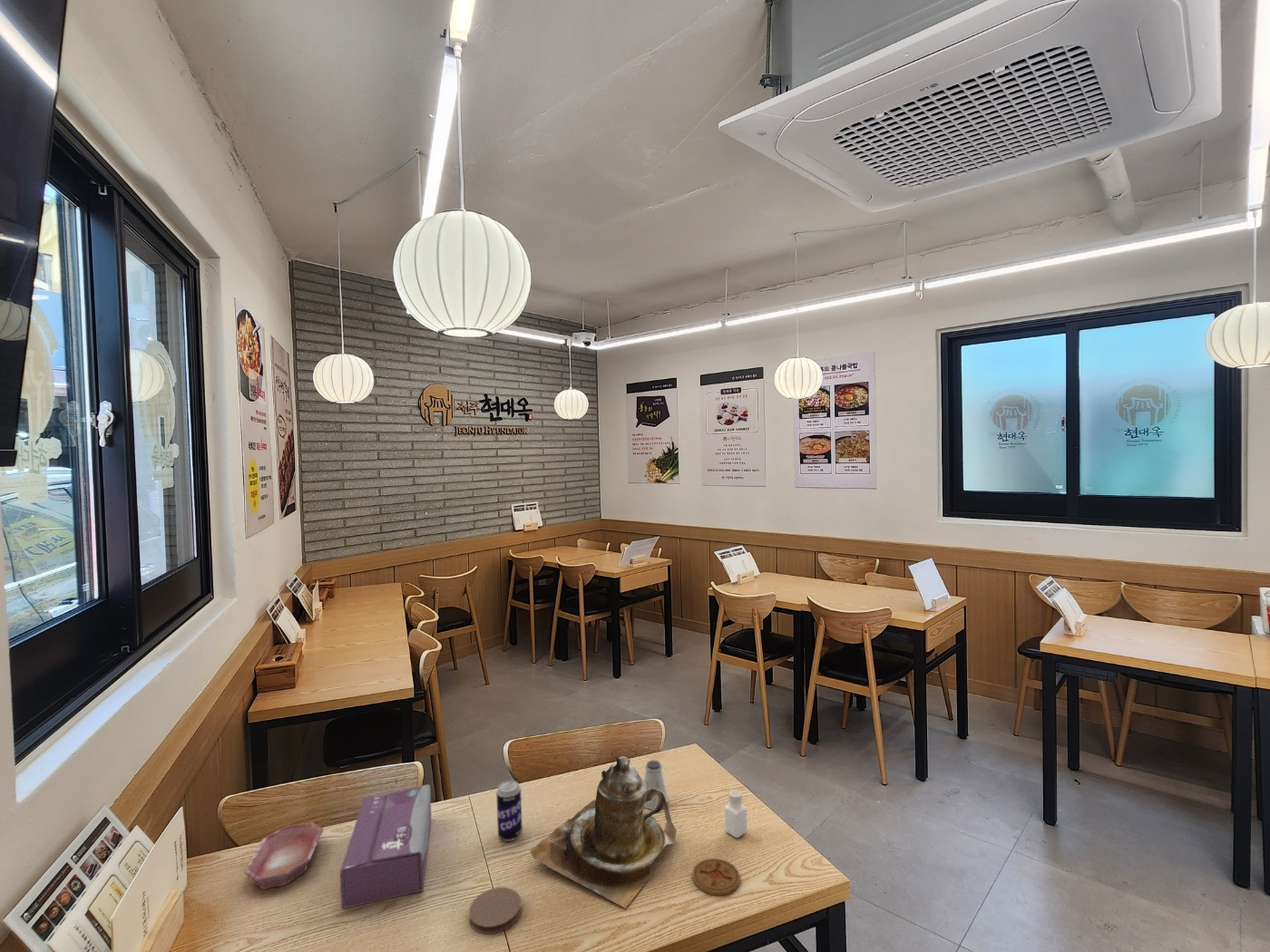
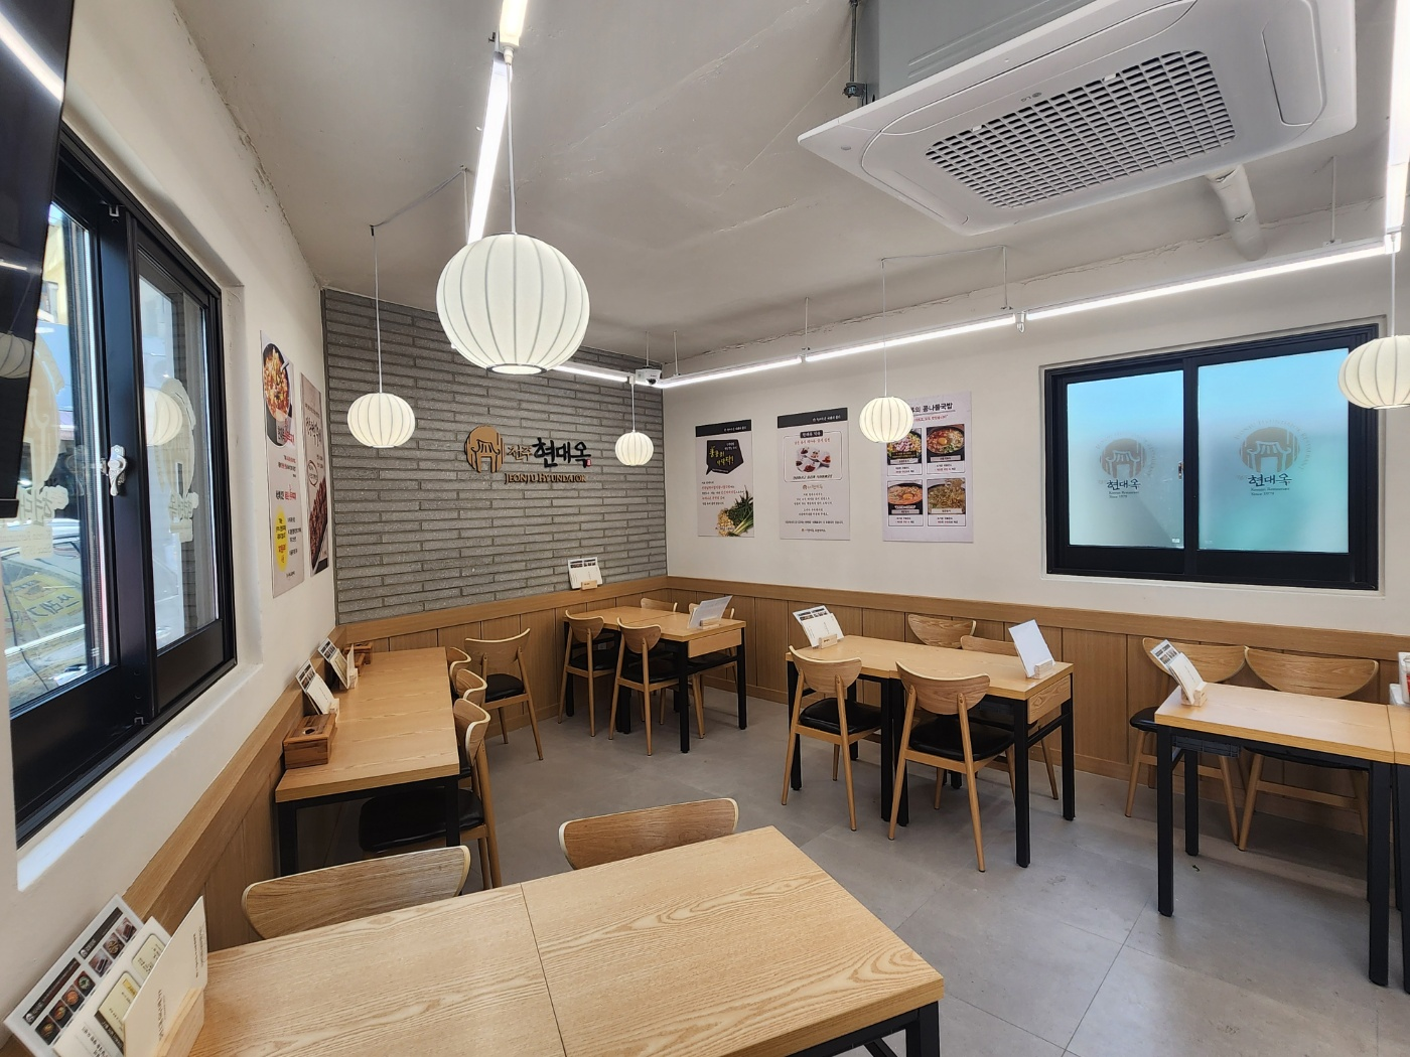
- tissue box (390, 839)
- bowl (286, 855)
- coaster (495, 909)
- saltshaker (653, 782)
- coaster (716, 876)
- teapot (607, 805)
- pepper shaker (735, 812)
- beverage can (509, 811)
